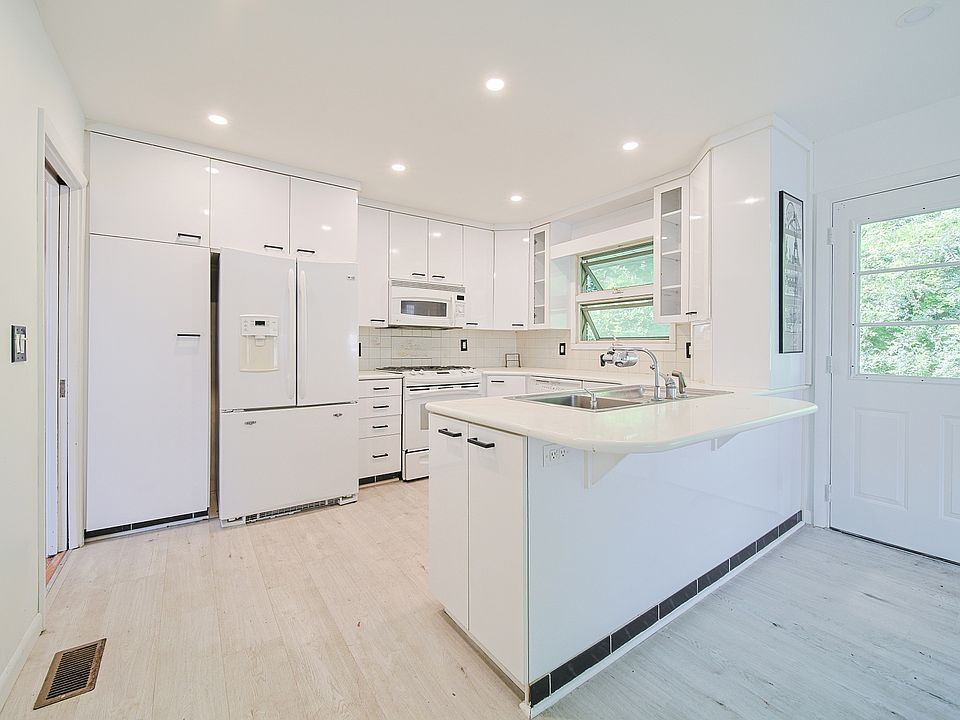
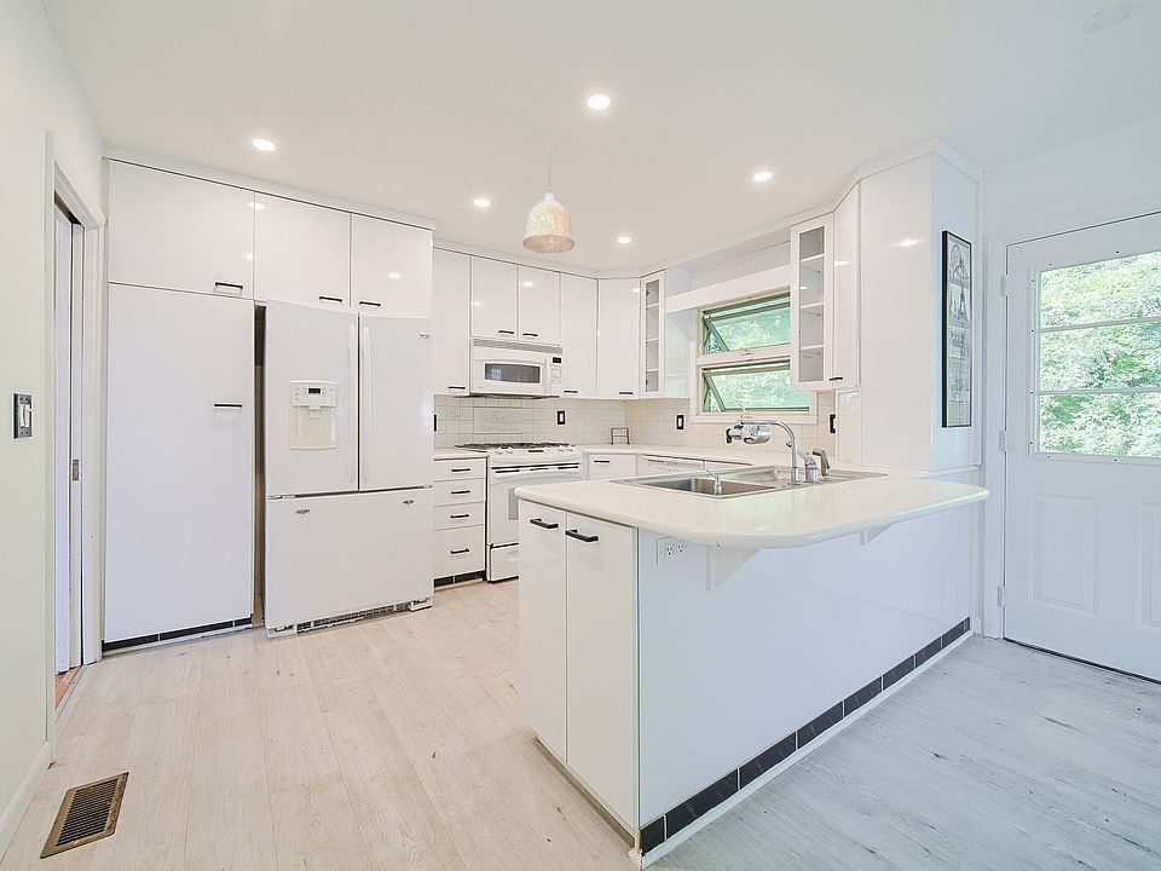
+ pendant lamp (549, 196)
